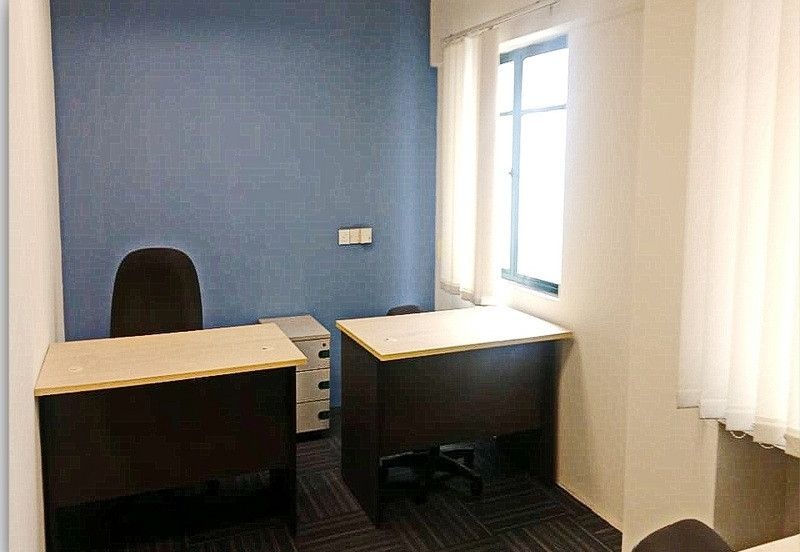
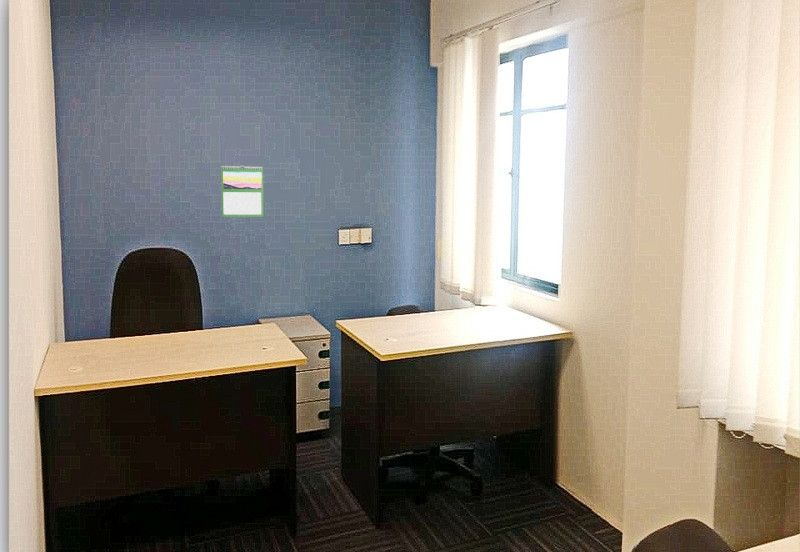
+ calendar (242, 191)
